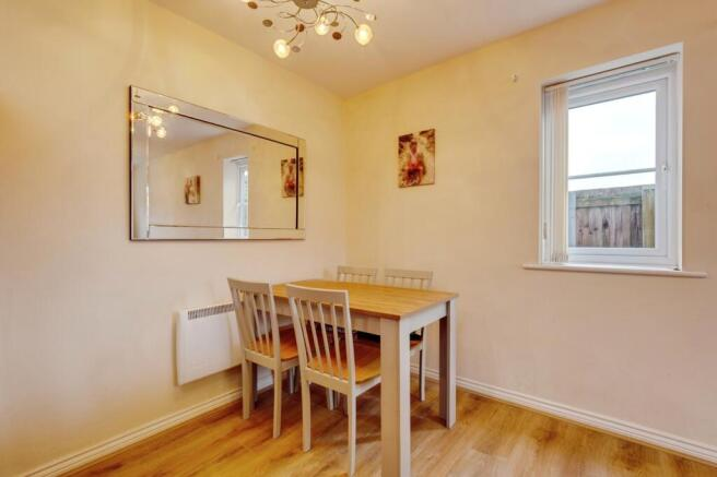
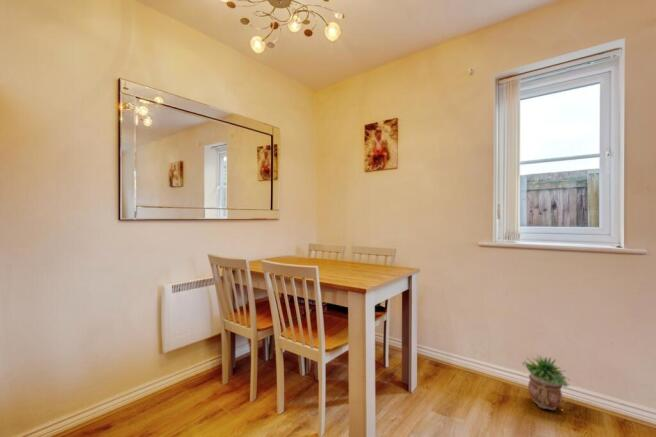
+ potted plant (545, 379)
